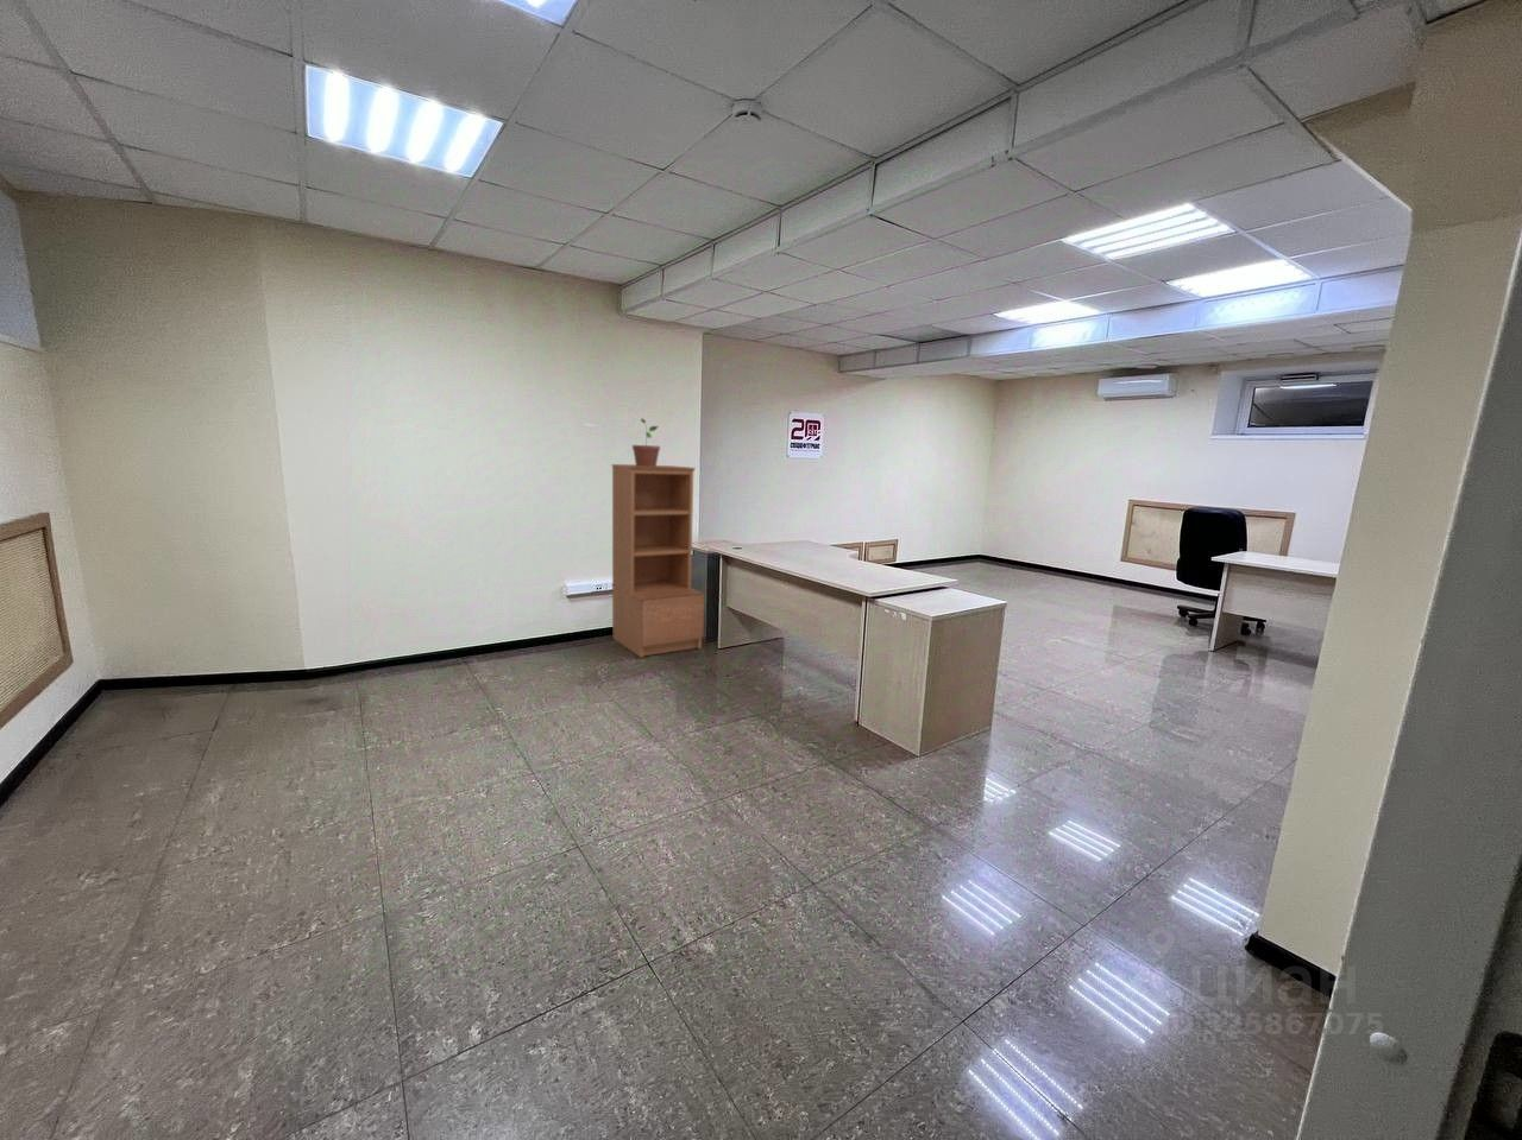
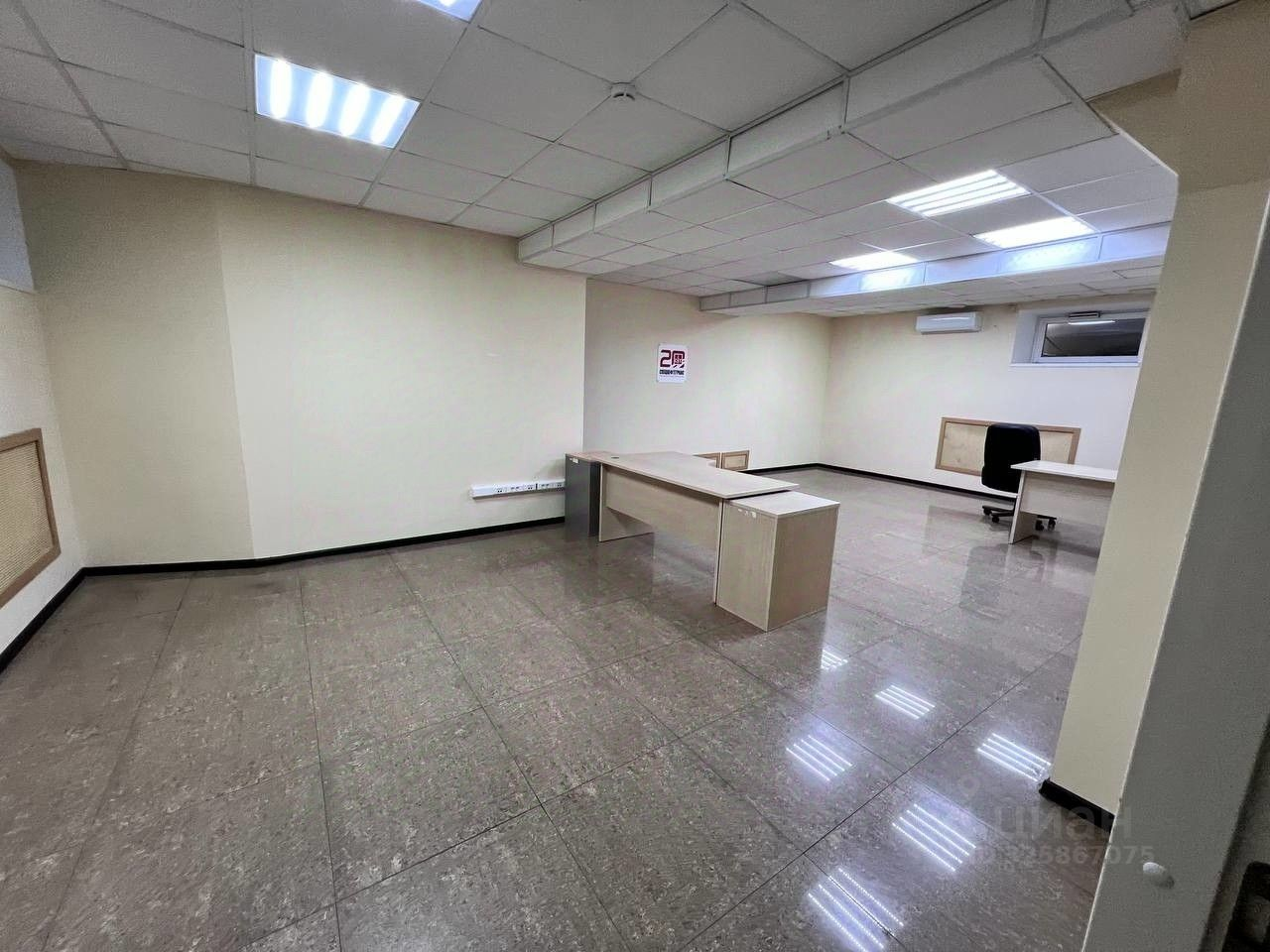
- bookshelf (658, 557)
- potted plant (646, 442)
